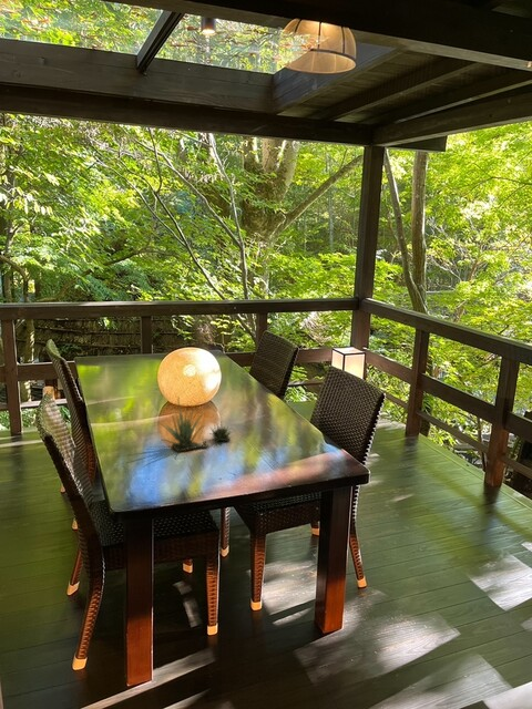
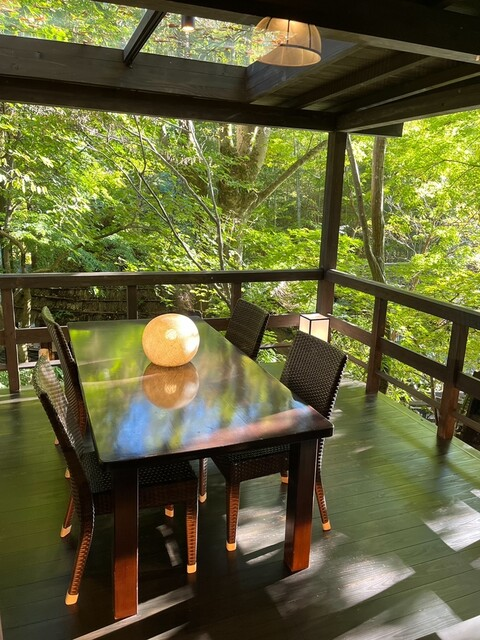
- succulent plant (196, 420)
